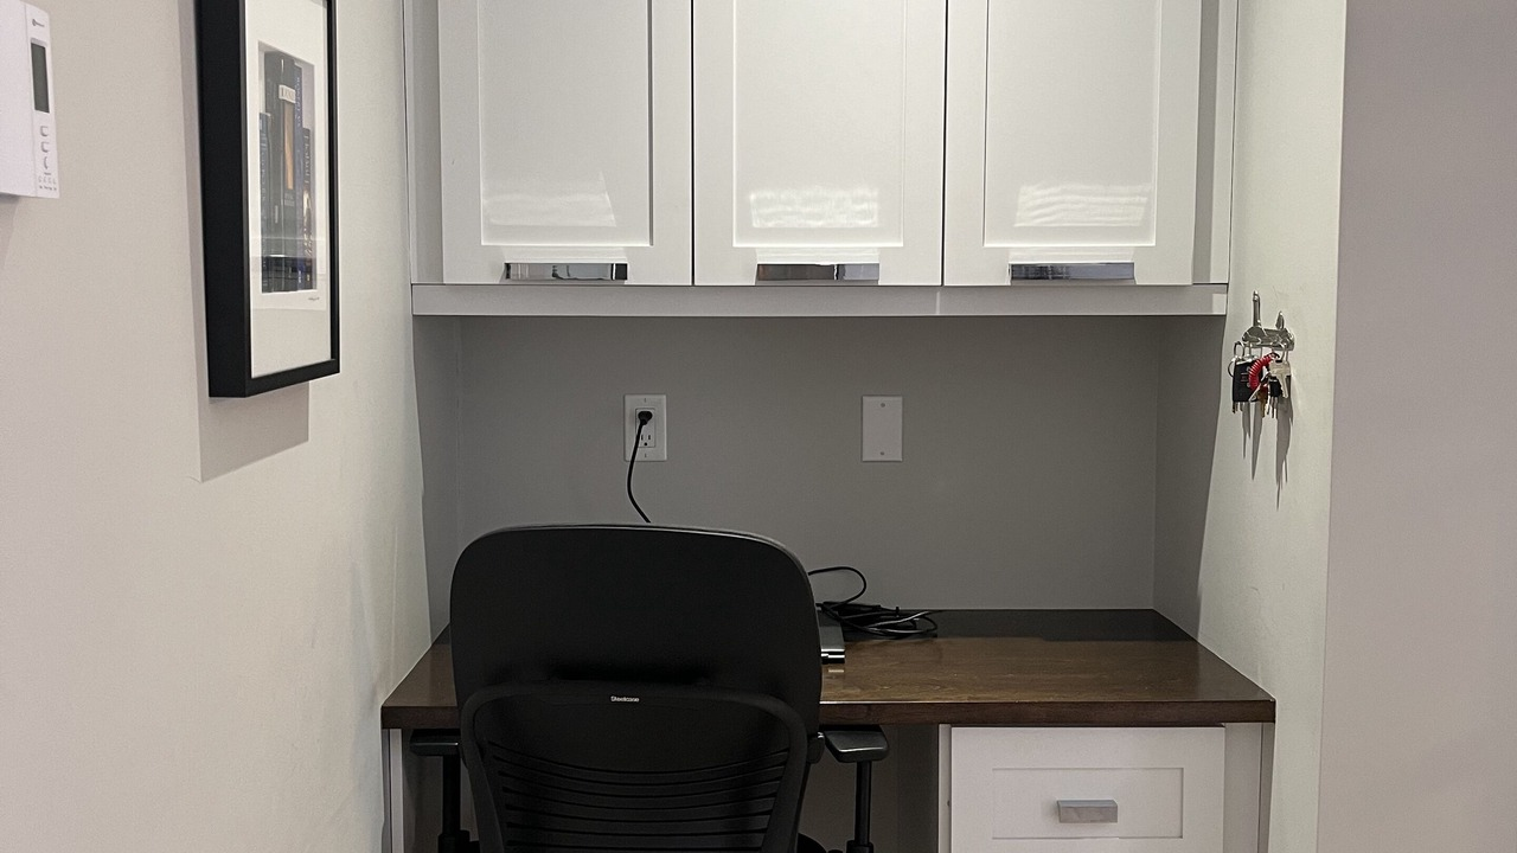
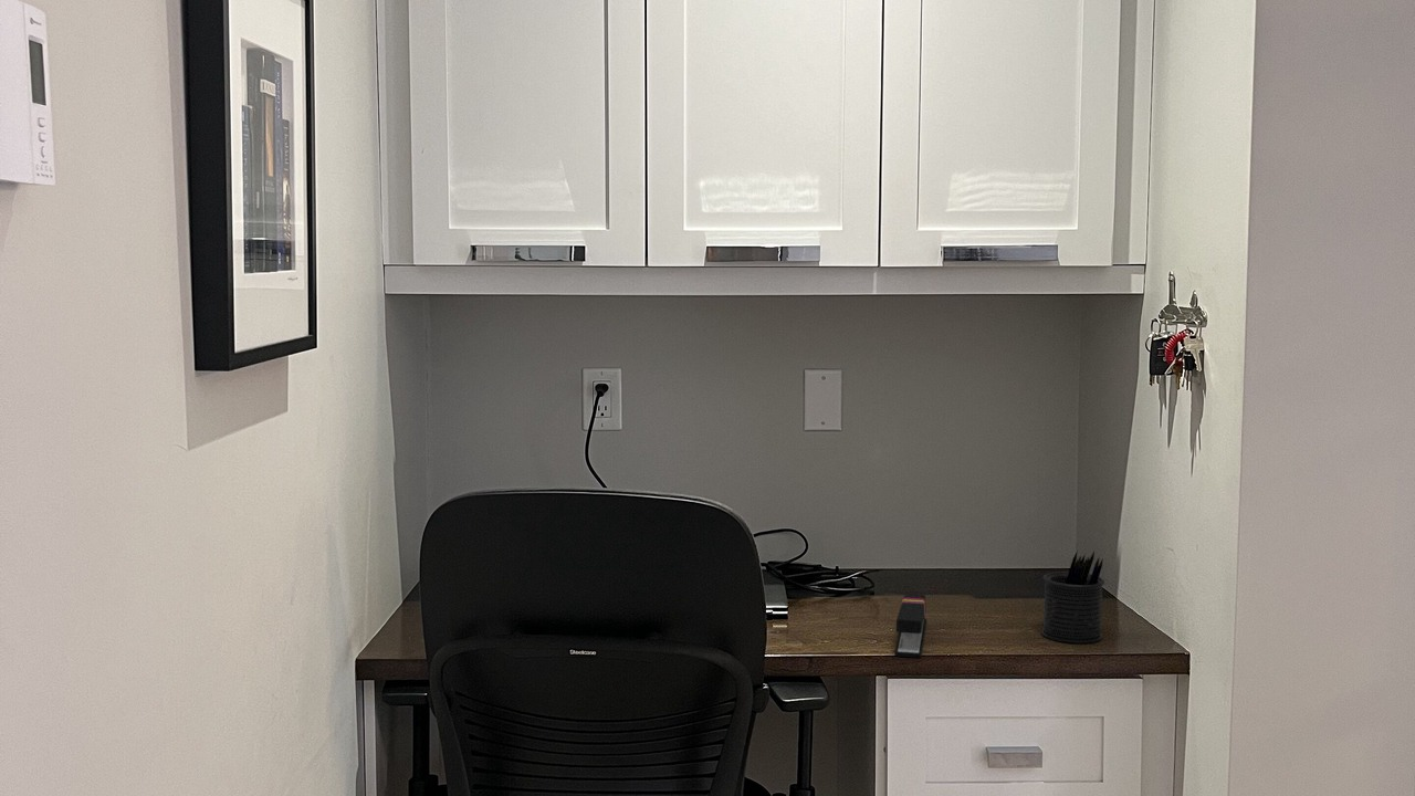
+ stapler (911, 620)
+ pen holder (1072, 593)
